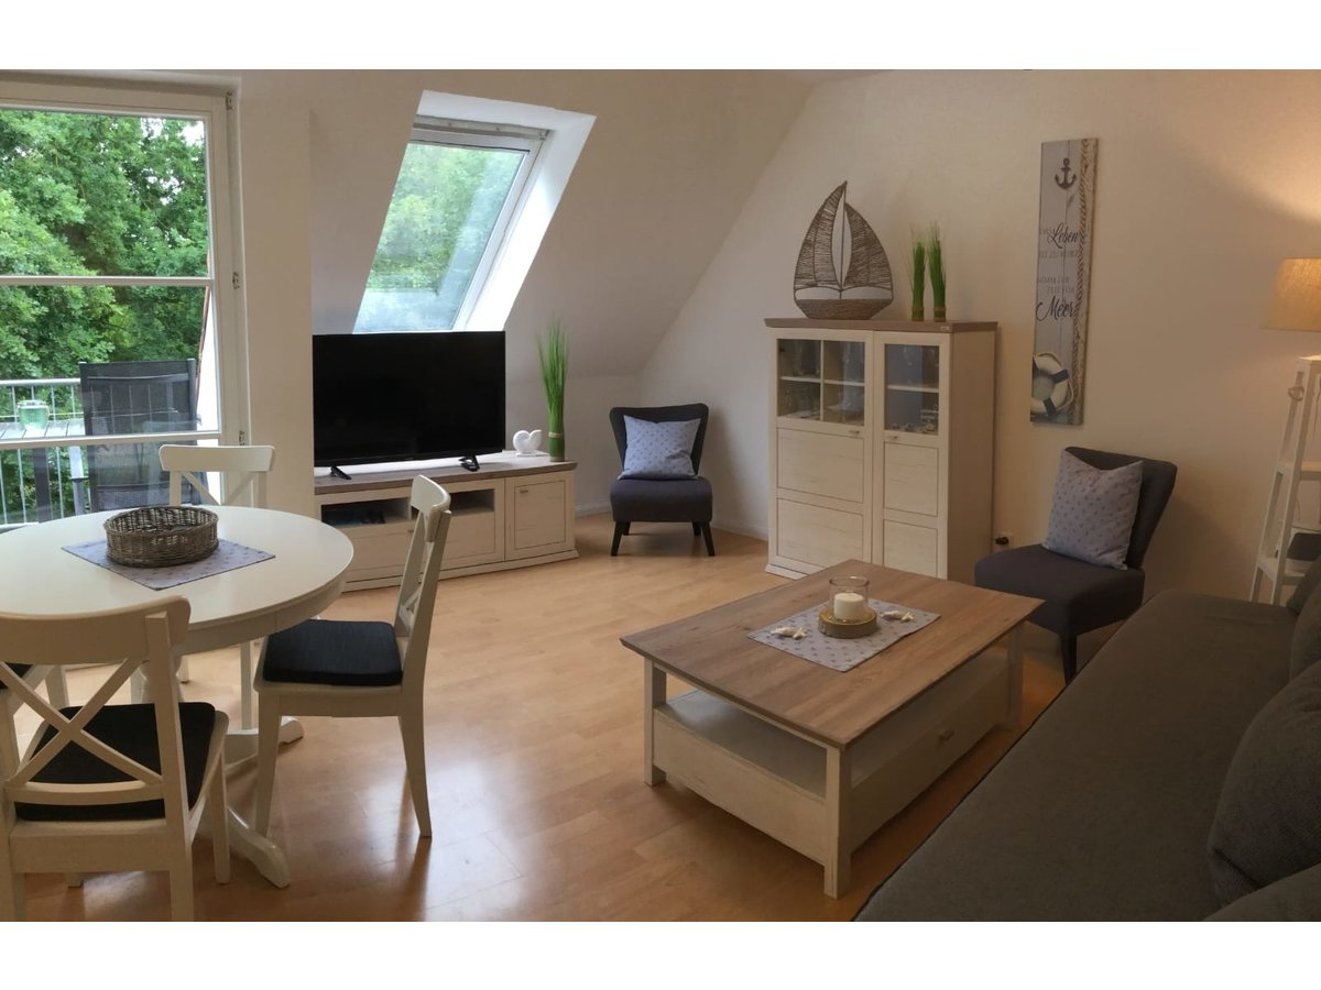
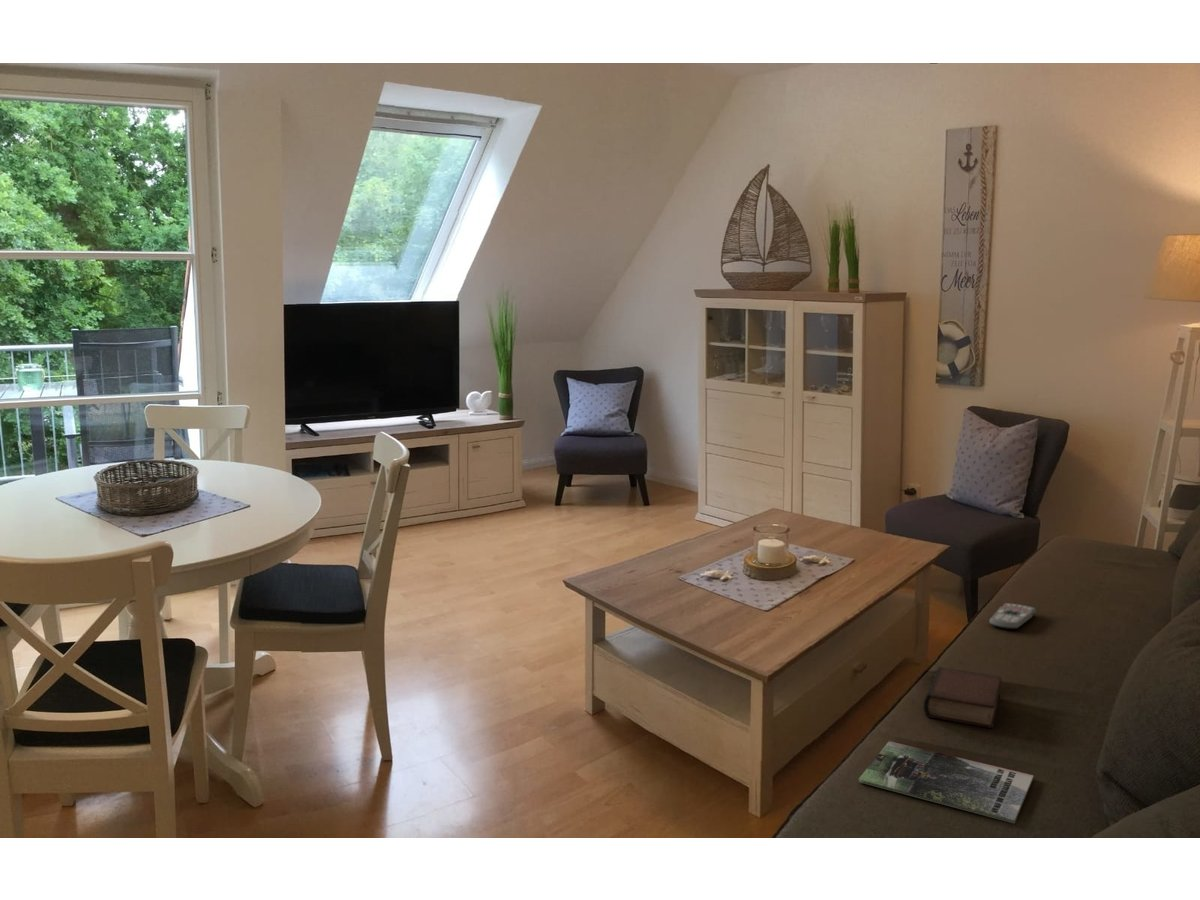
+ book (962, 695)
+ magazine (946, 778)
+ remote control (1011, 616)
